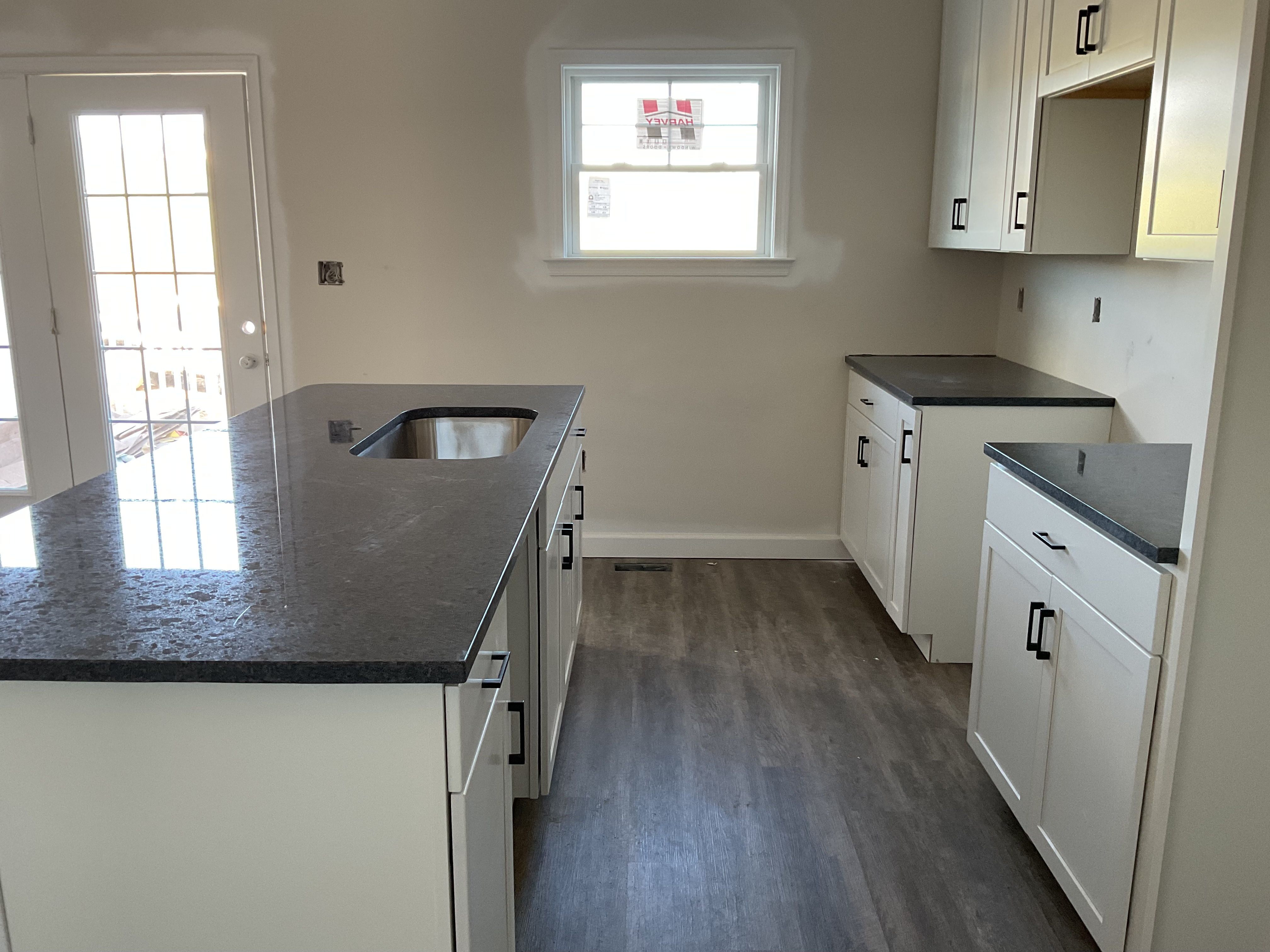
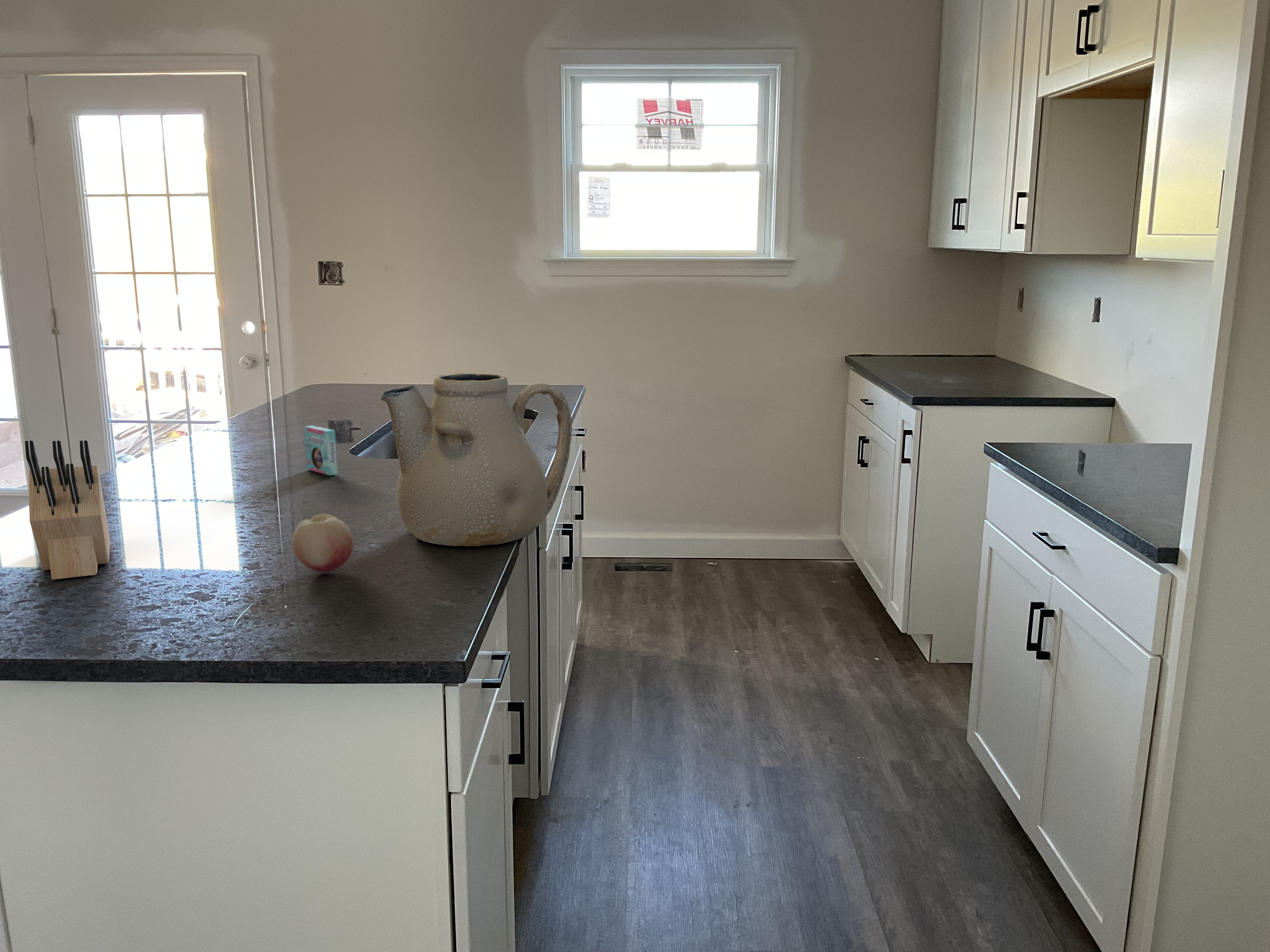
+ cosmetic container (321, 450)
+ teapot (477, 454)
+ knife block (69, 499)
+ fruit (323, 544)
